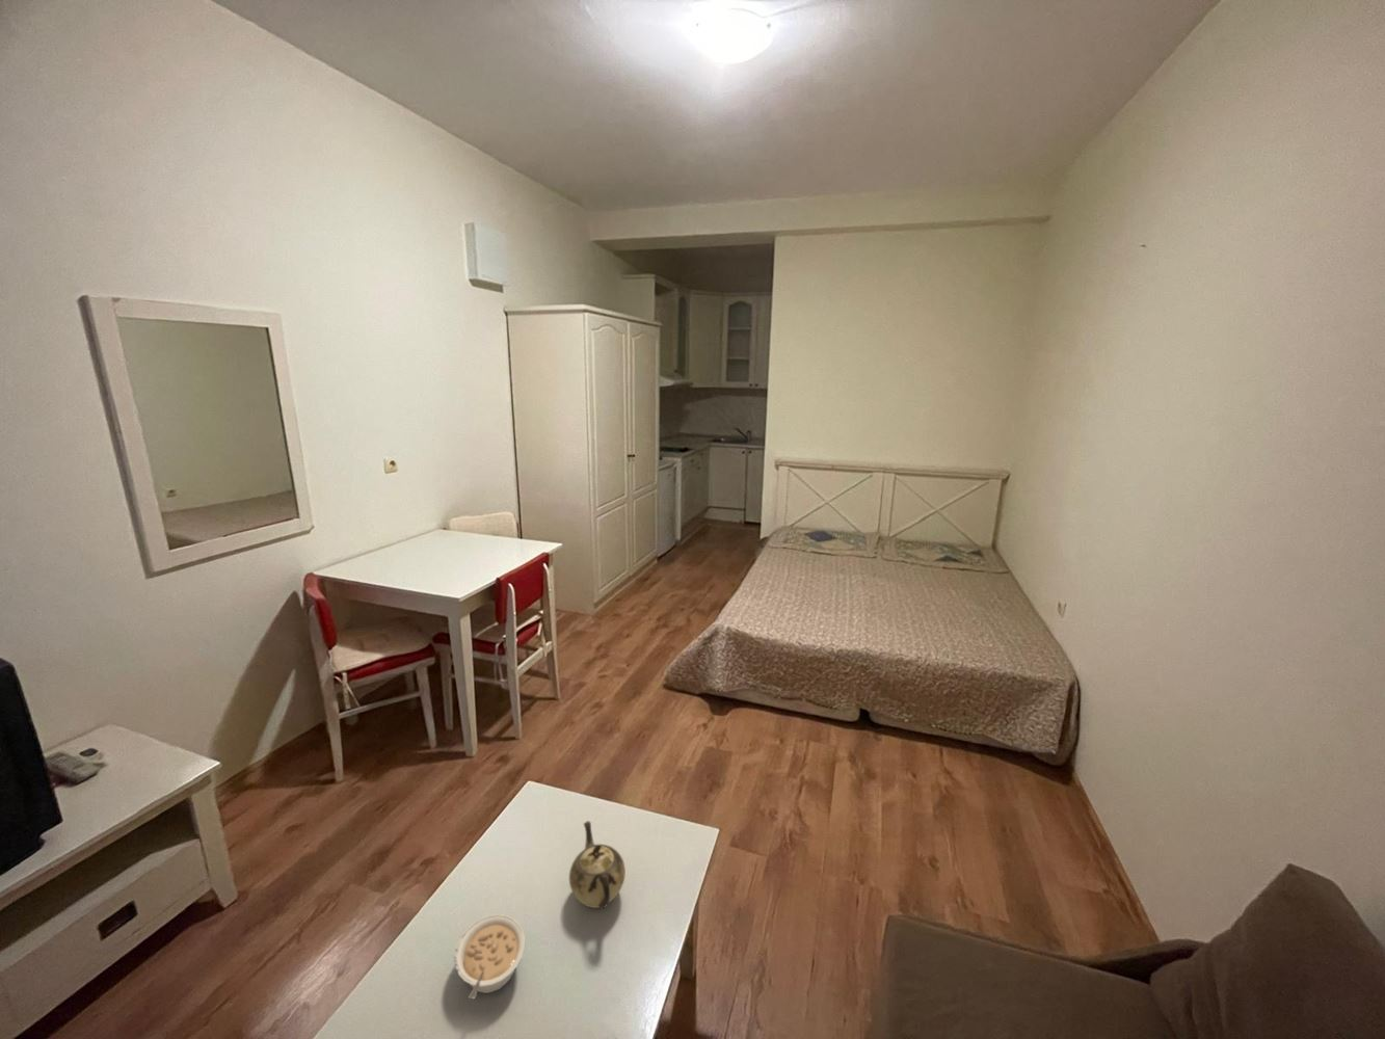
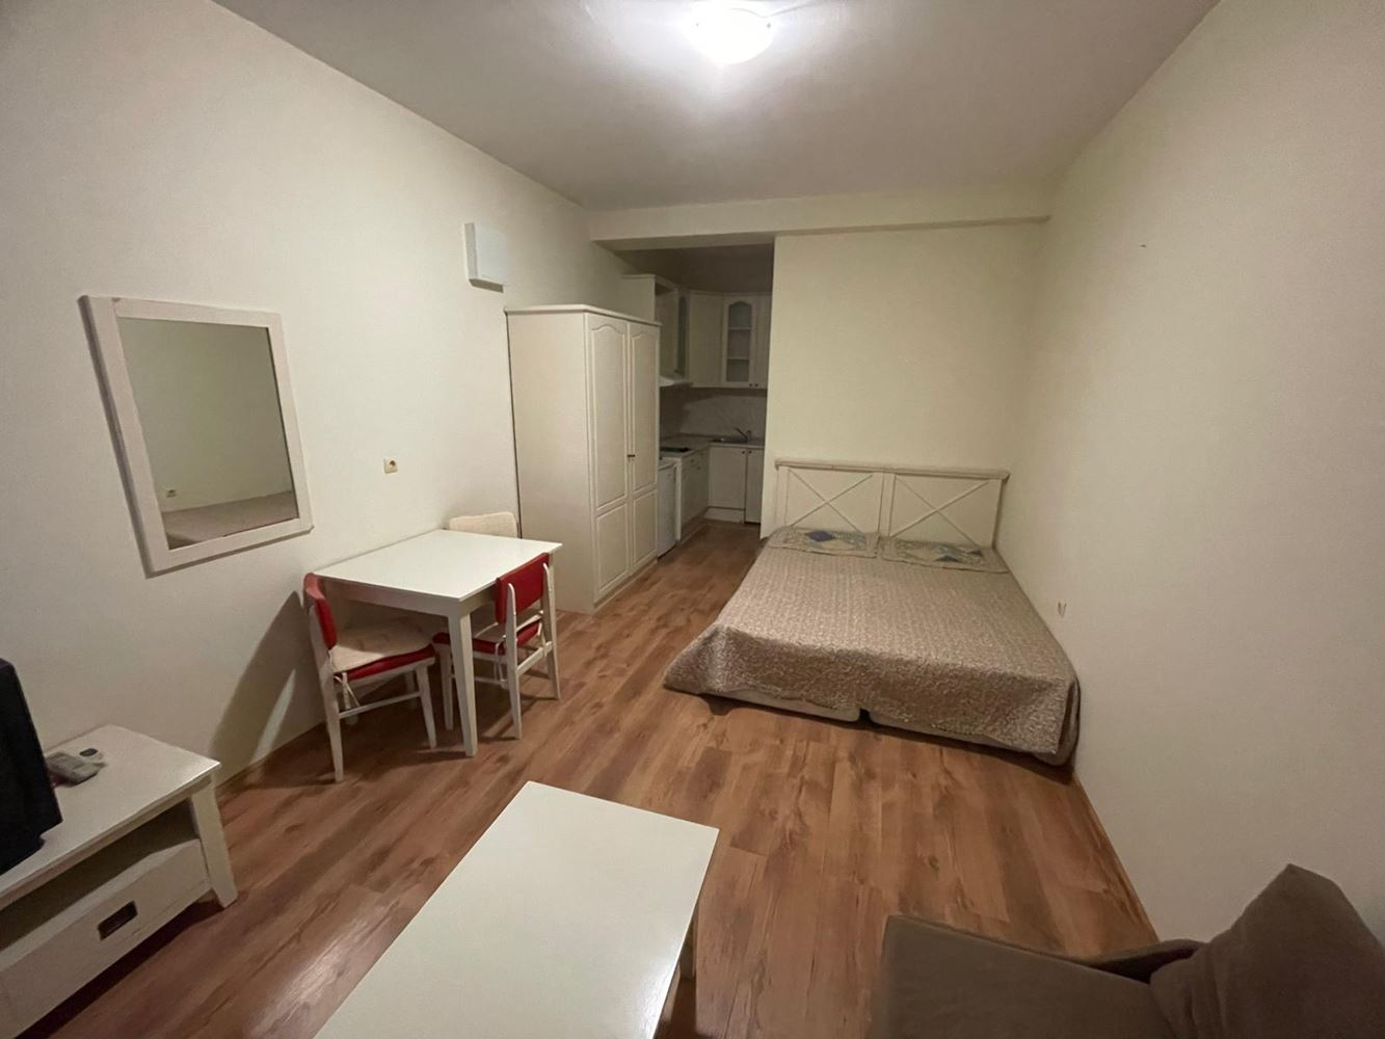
- legume (491, 958)
- teapot (595, 867)
